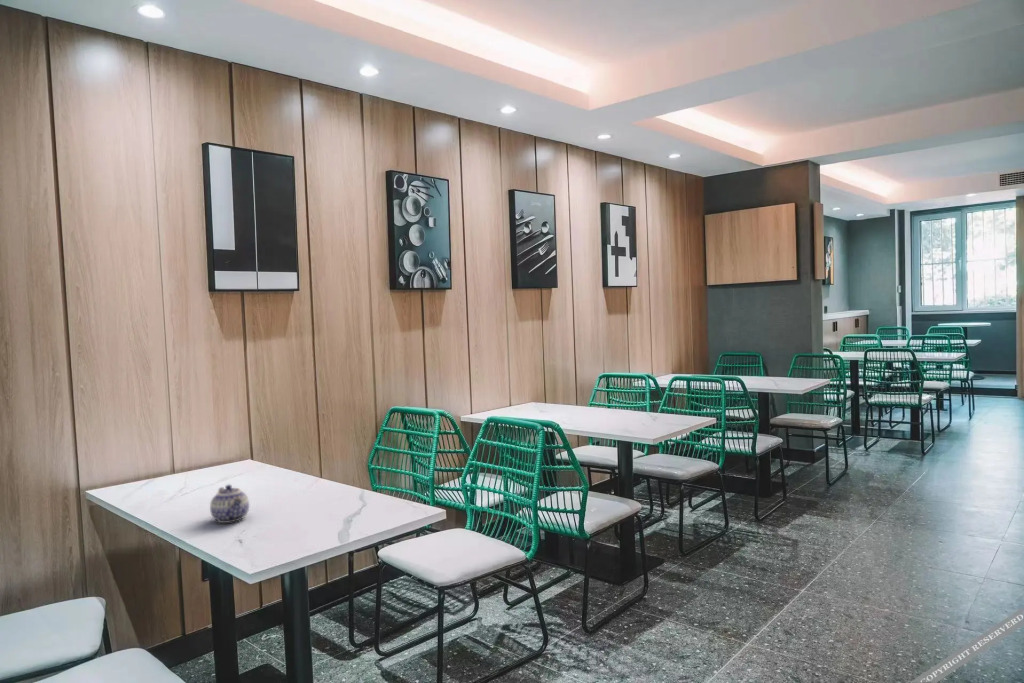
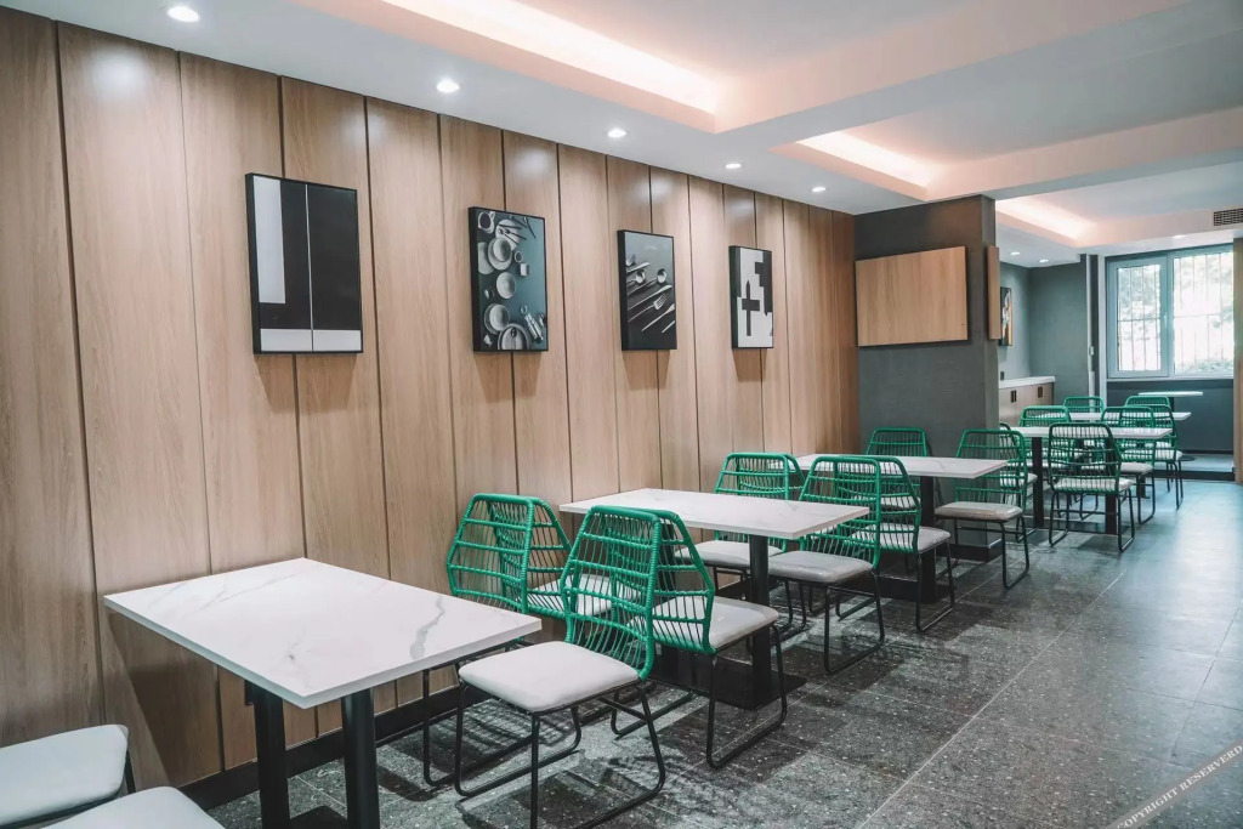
- teapot (229, 502)
